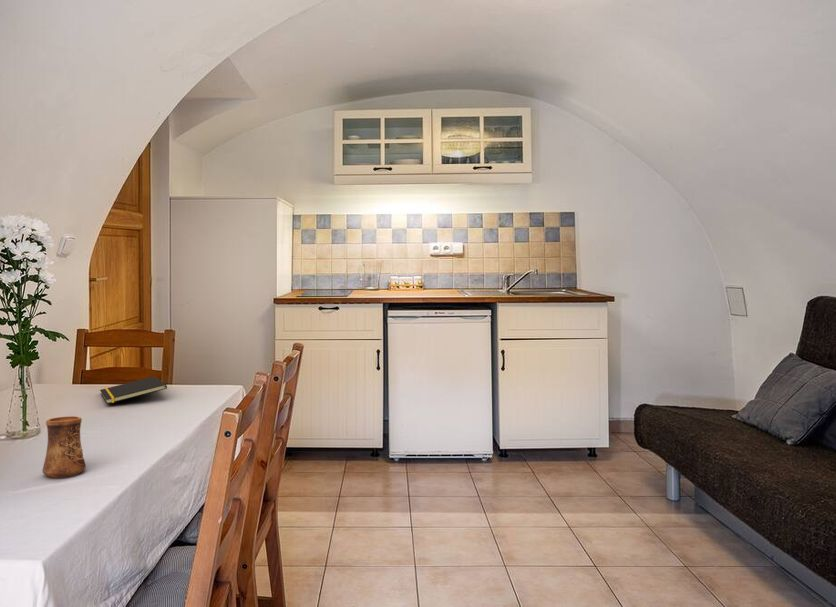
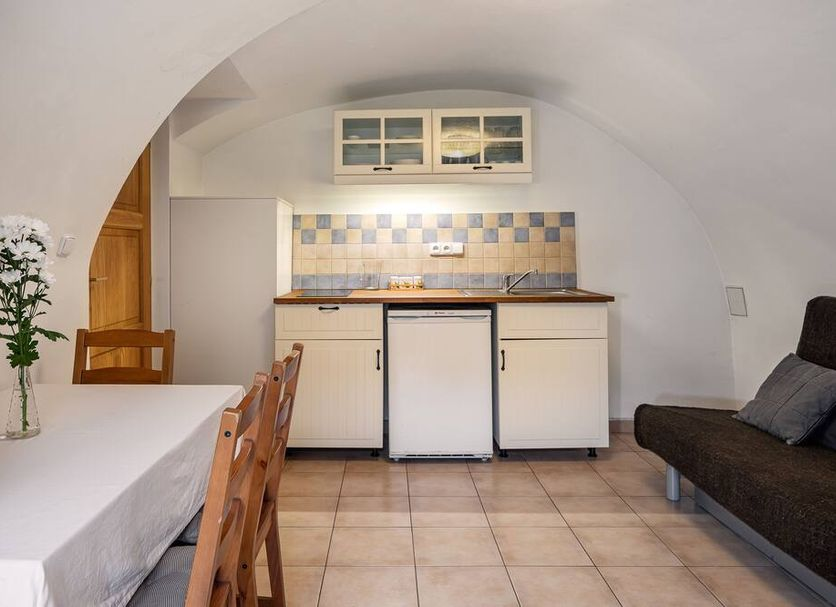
- notepad (132, 389)
- cup (64, 446)
